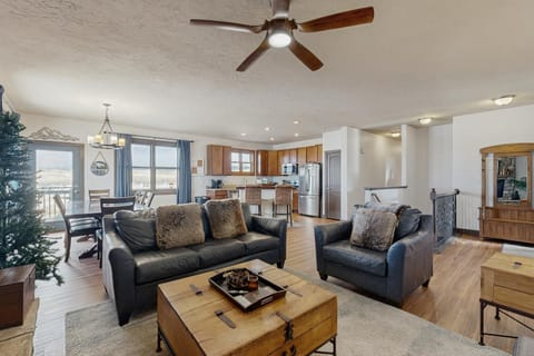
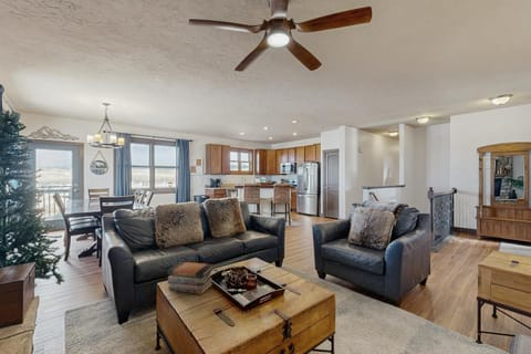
+ book stack (190, 277)
